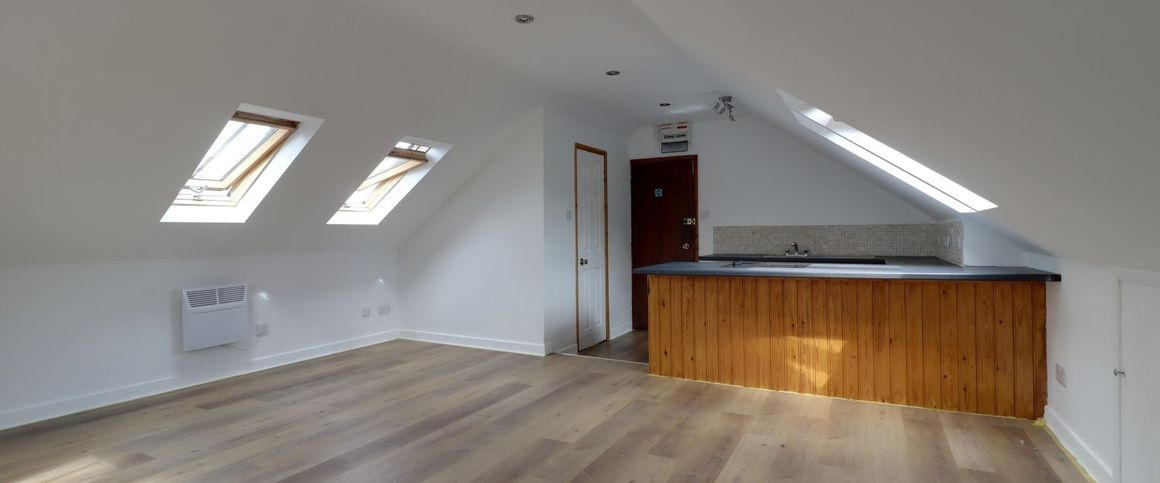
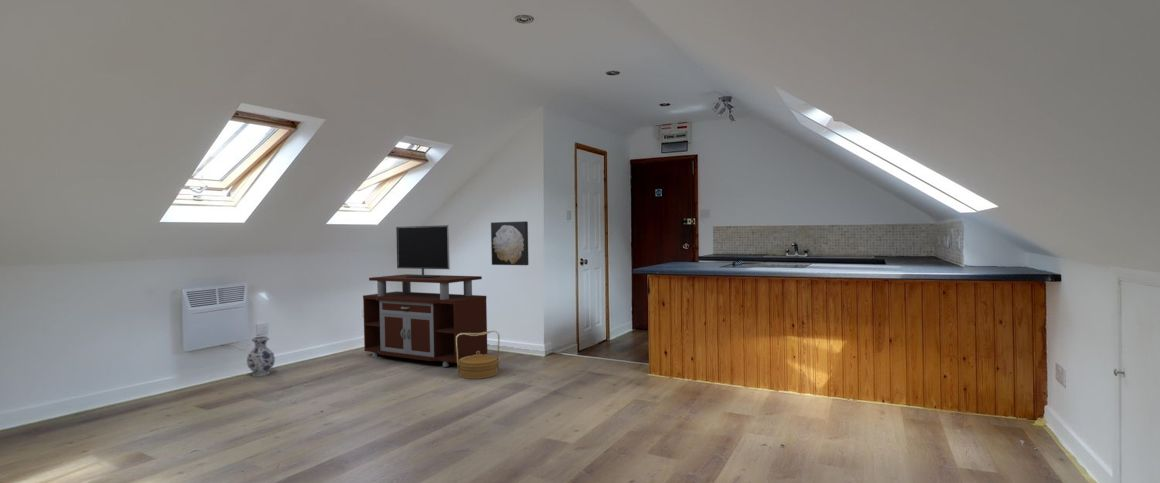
+ wall art (509, 243)
+ vase (260, 355)
+ tv stand (422, 293)
+ basket (478, 353)
